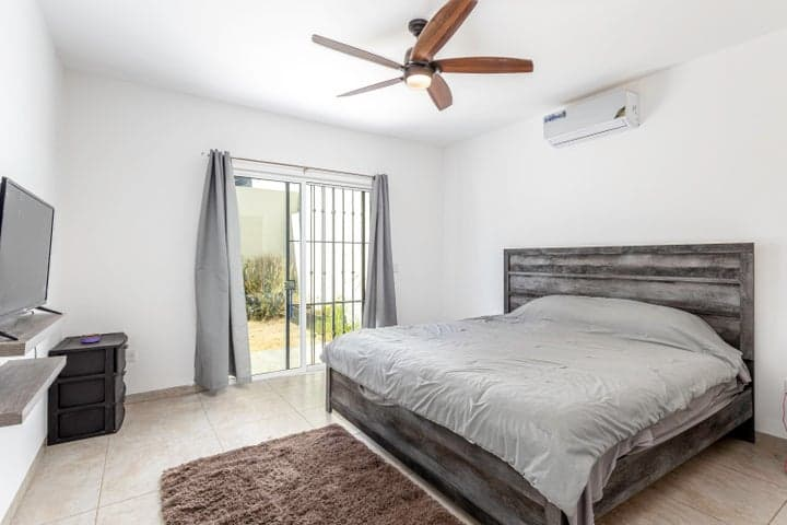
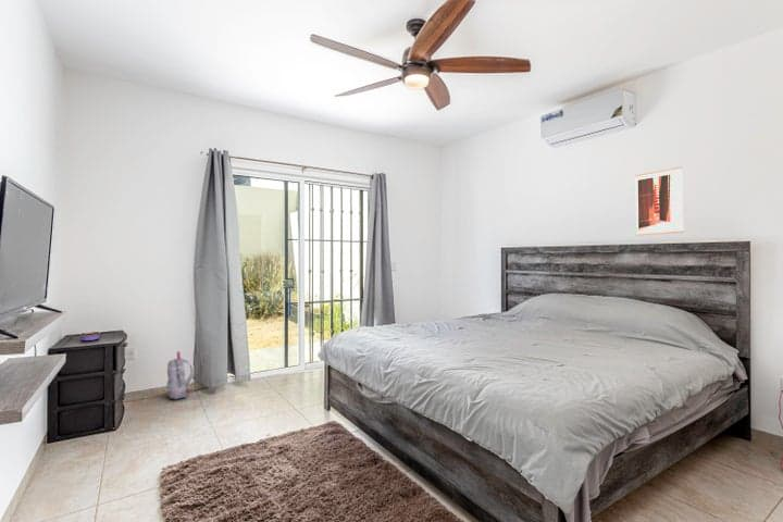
+ backpack (179, 373)
+ wall art (658, 202)
